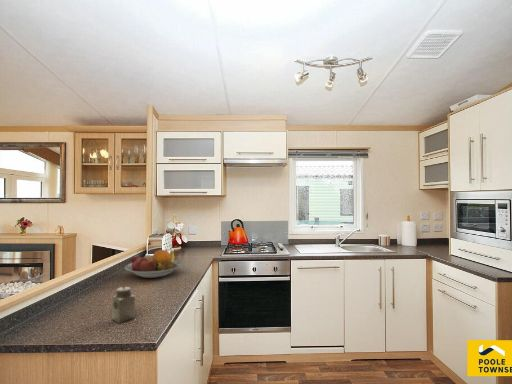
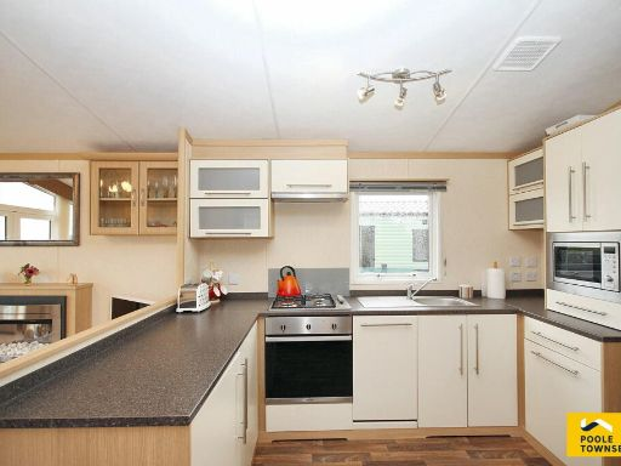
- salt shaker (123, 303)
- fruit bowl (154, 262)
